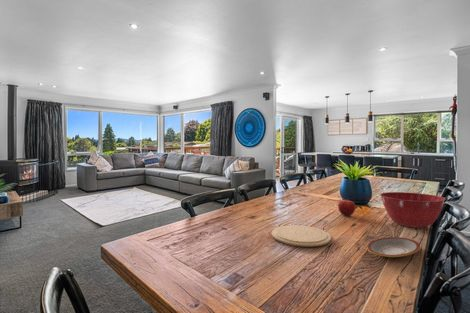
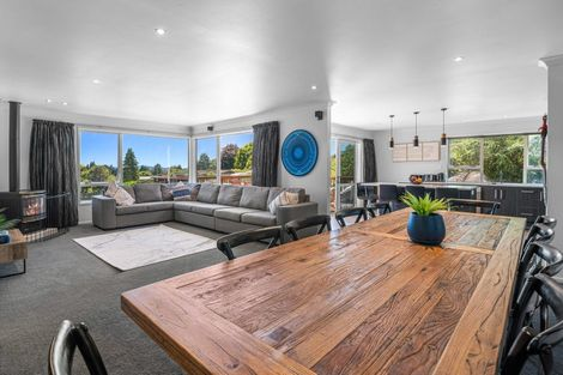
- plate (393, 248)
- fruit (346, 206)
- plate (300, 234)
- mixing bowl (410, 210)
